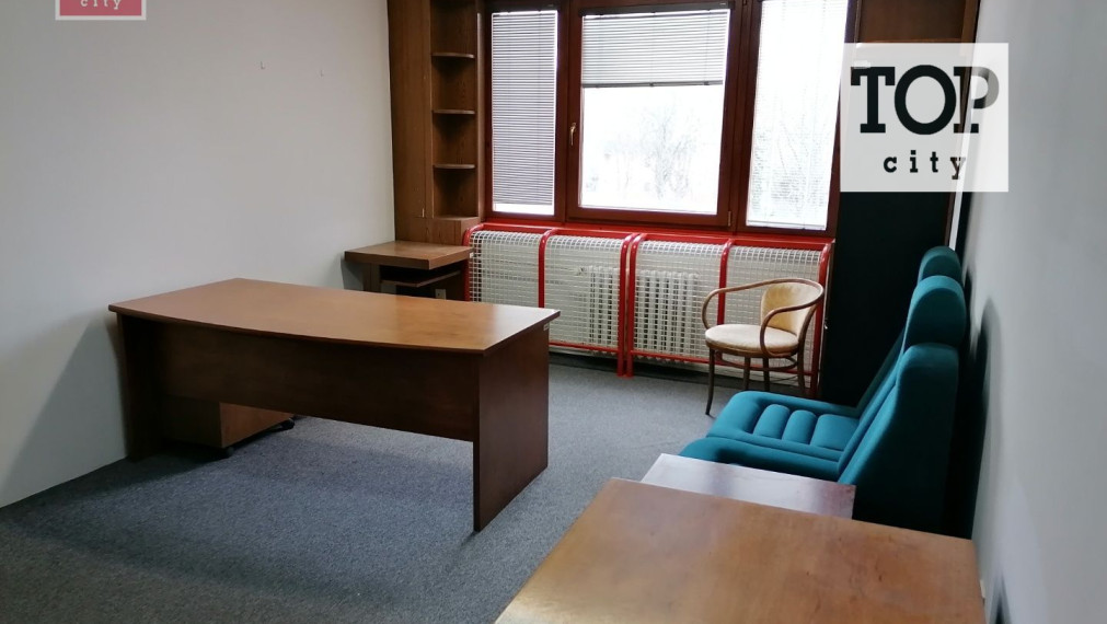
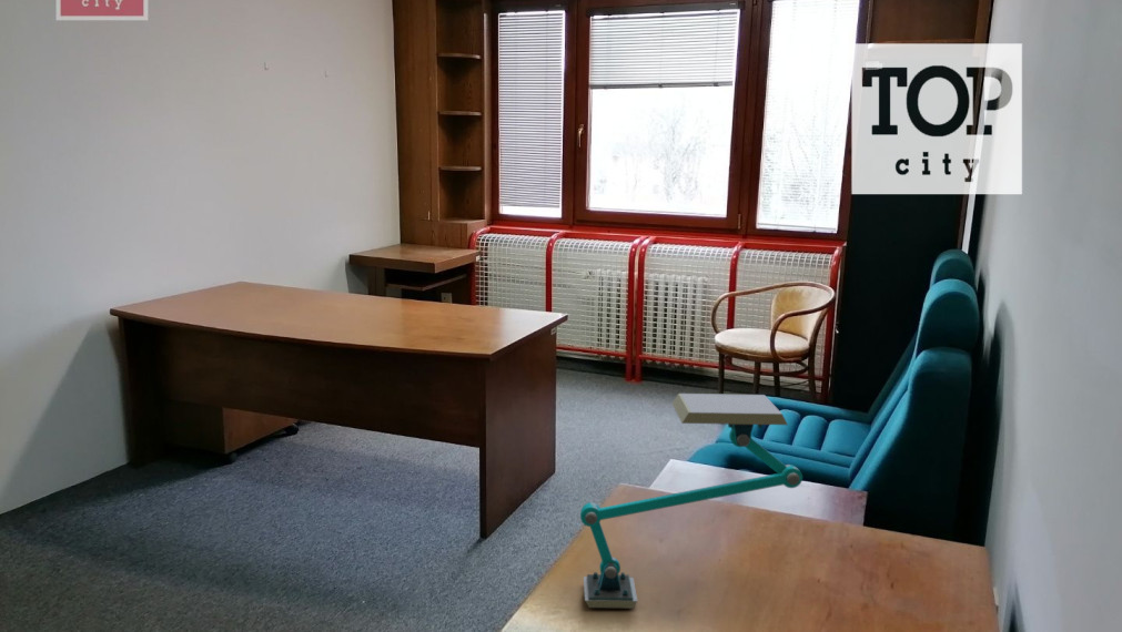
+ desk lamp (689, 501)
